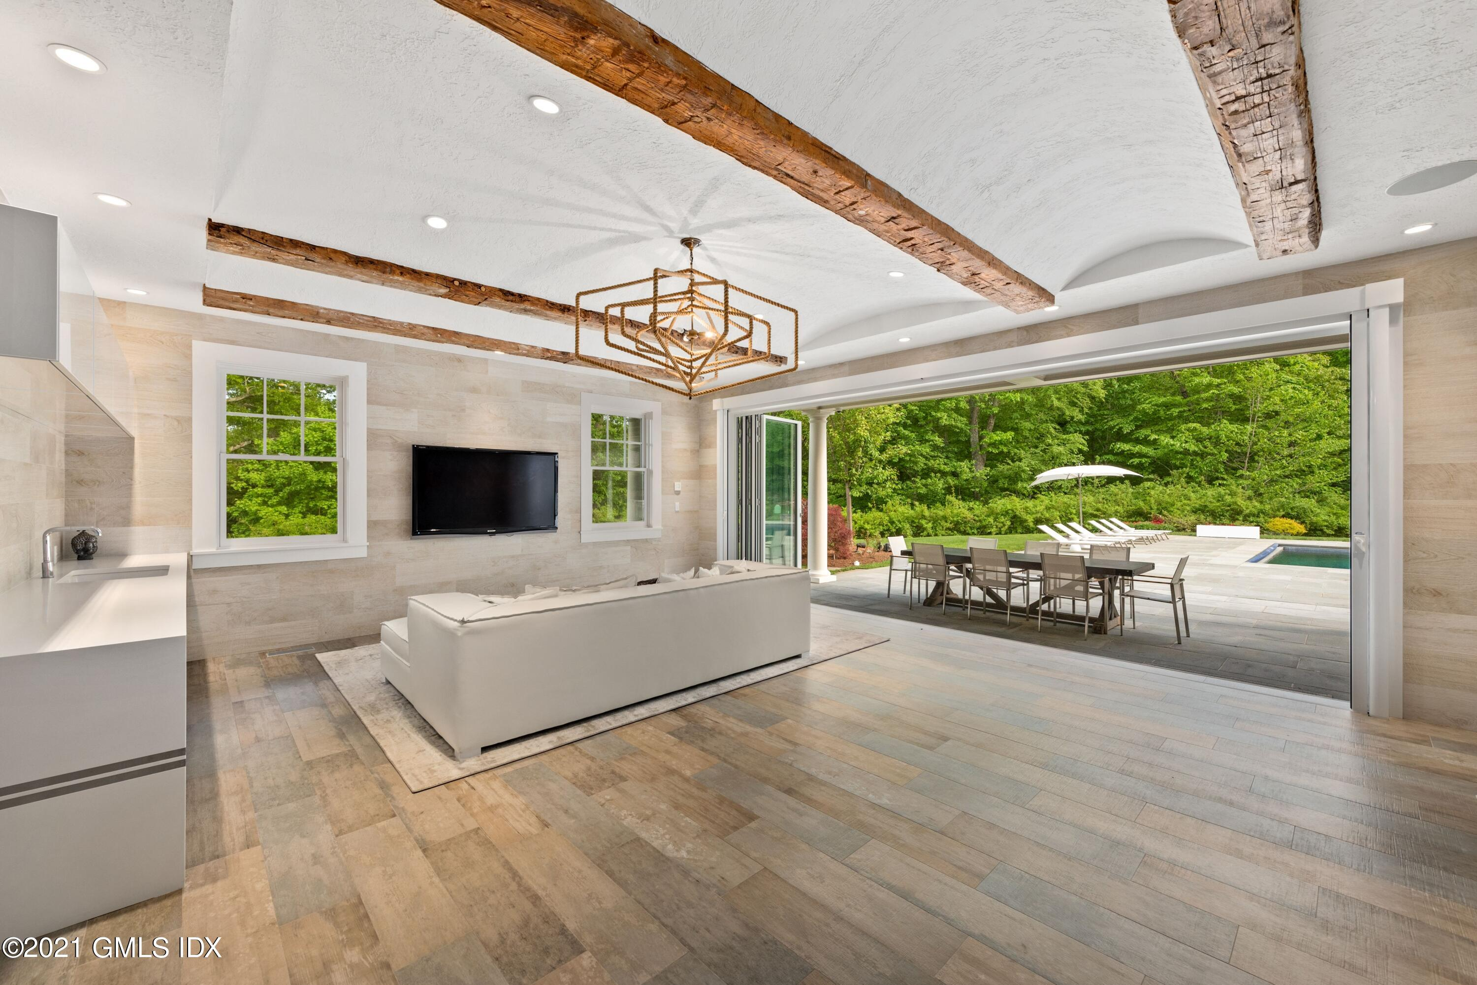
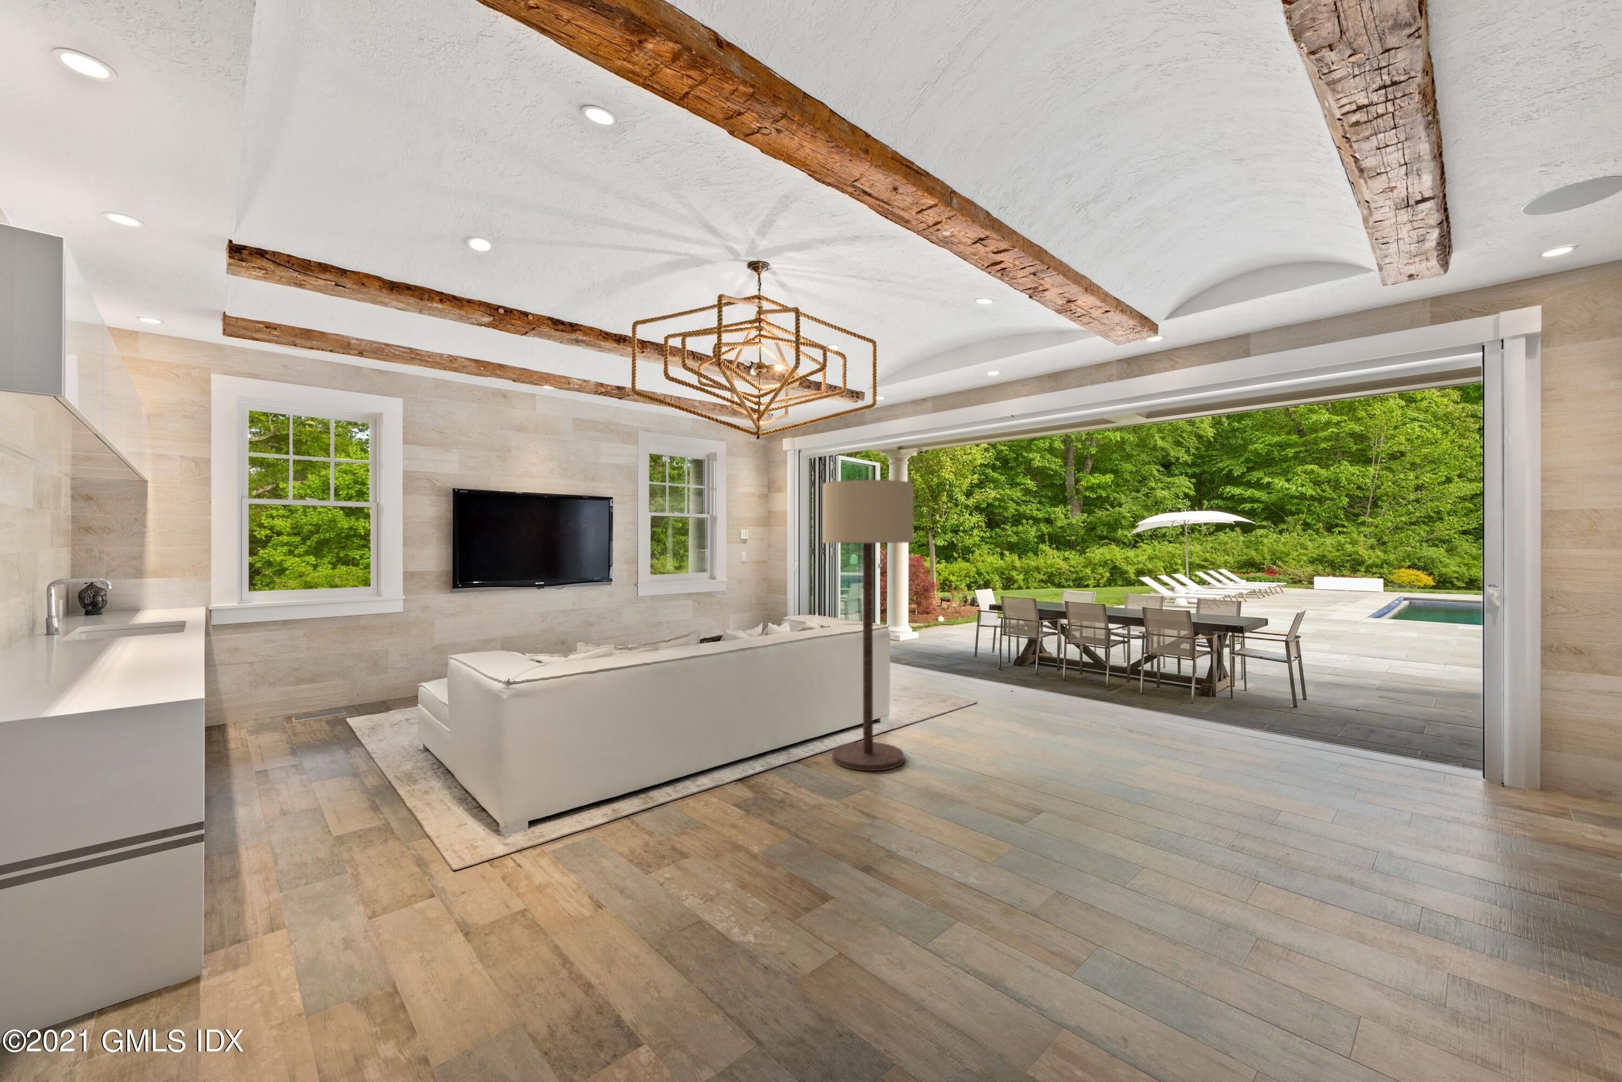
+ floor lamp (868, 621)
